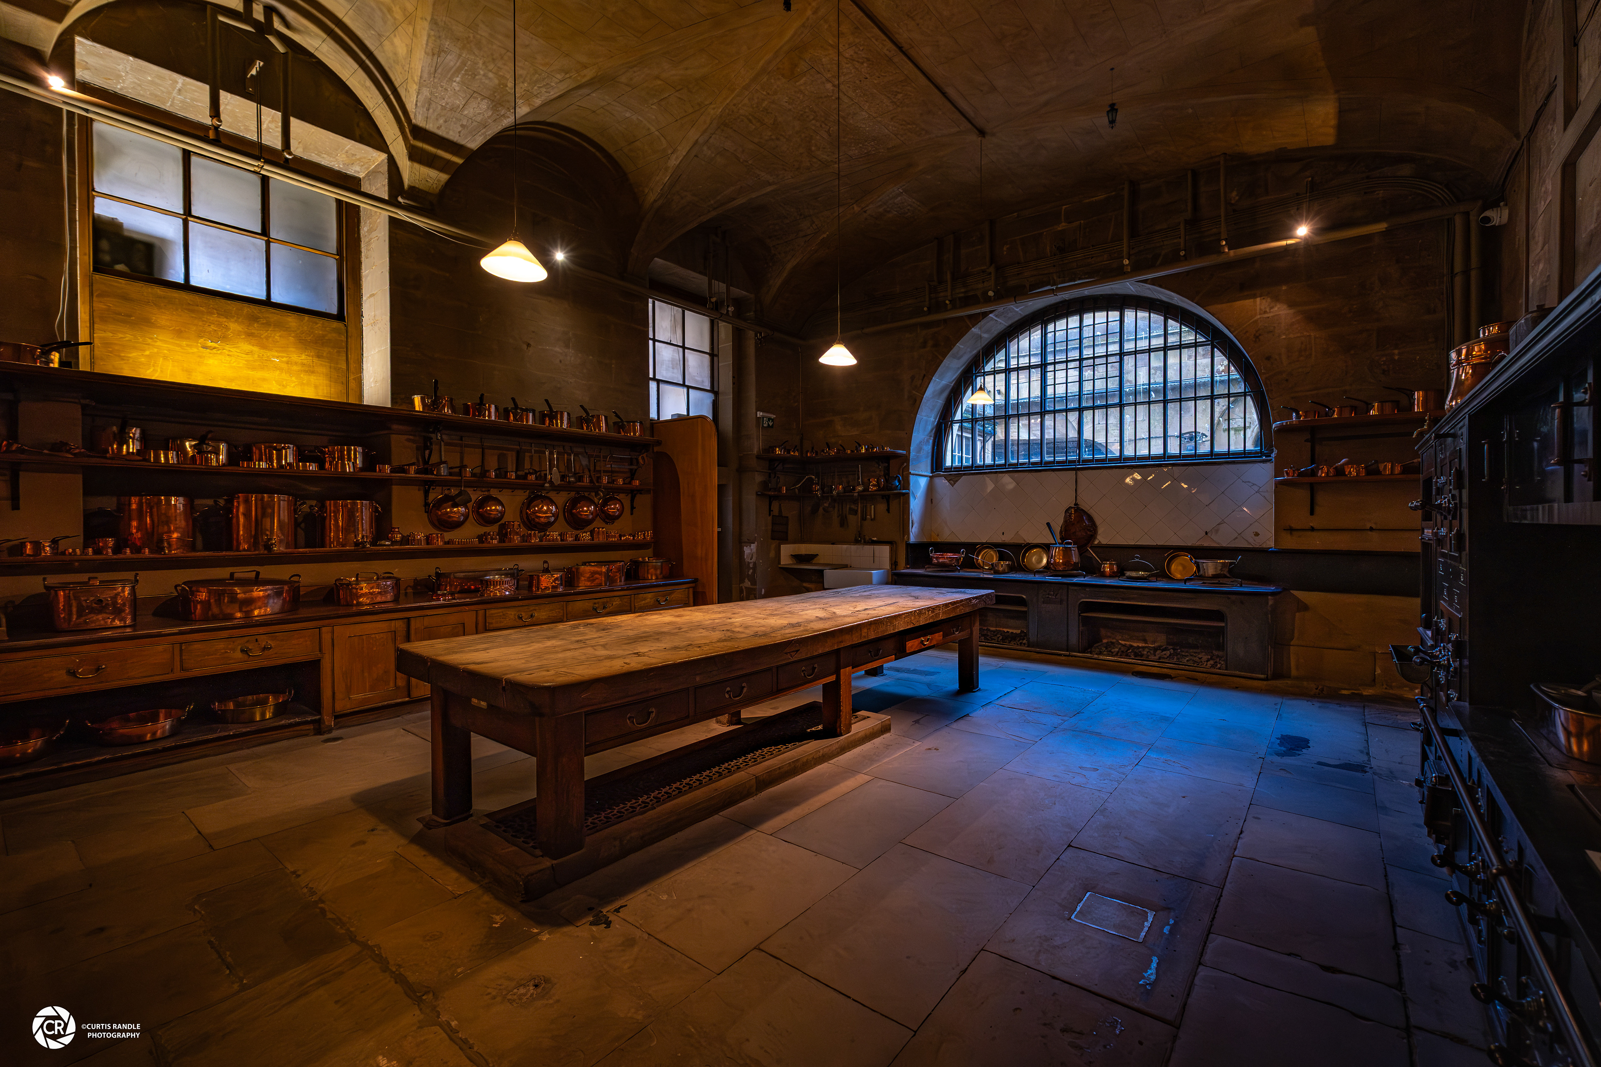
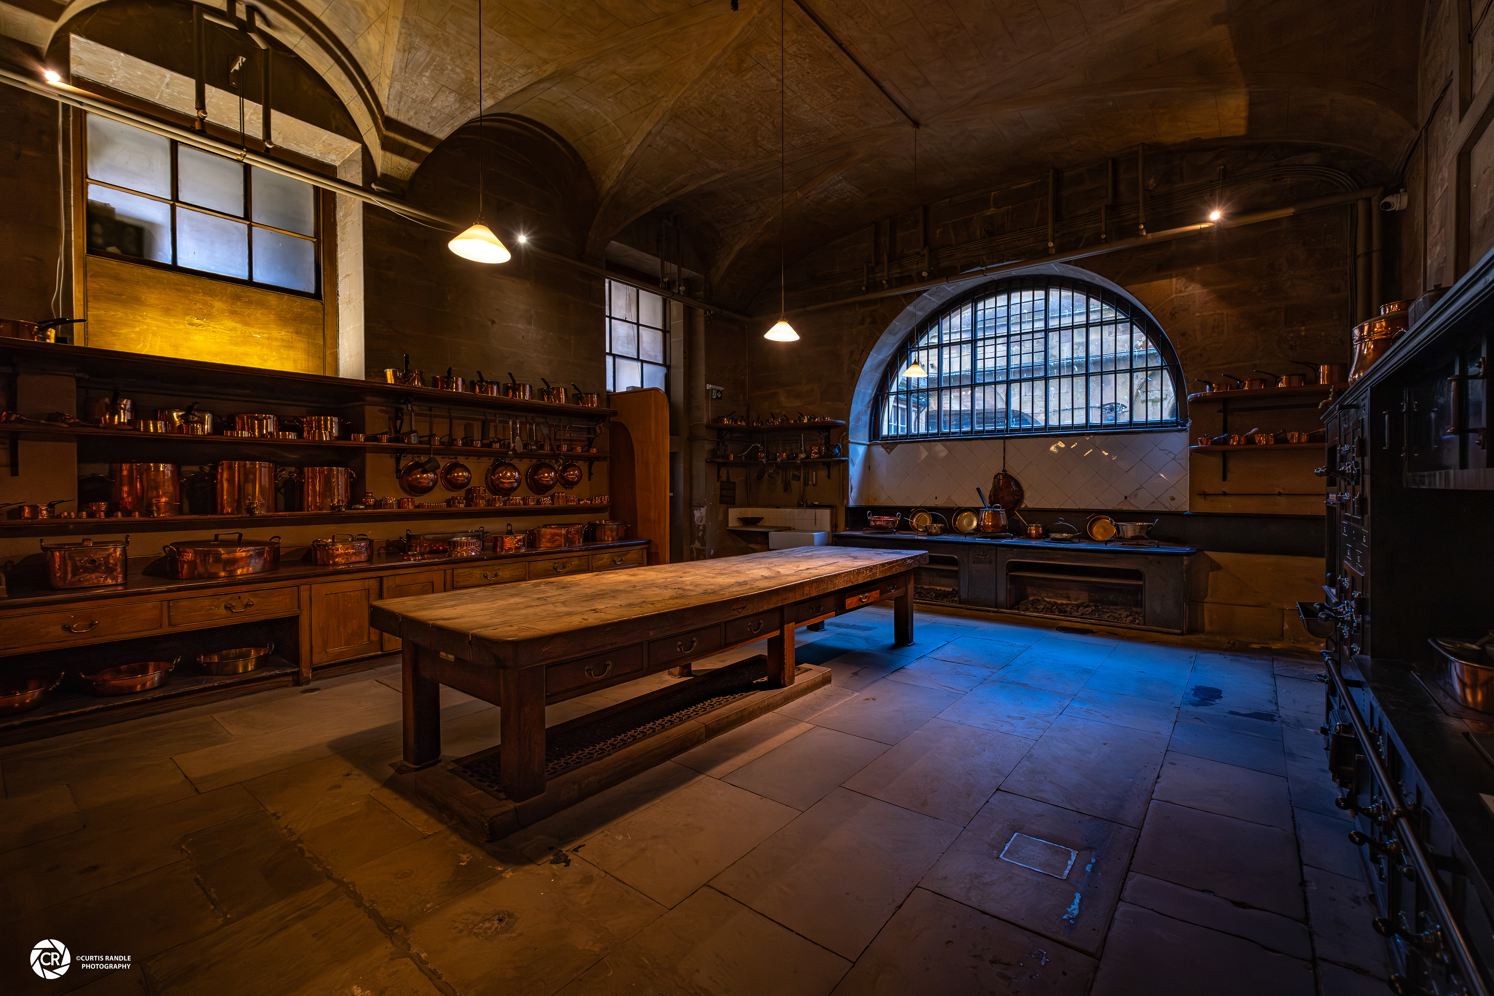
- hanging lantern (1111, 99)
